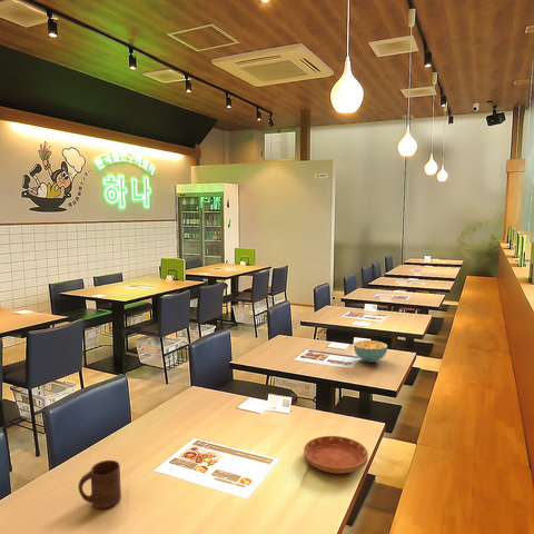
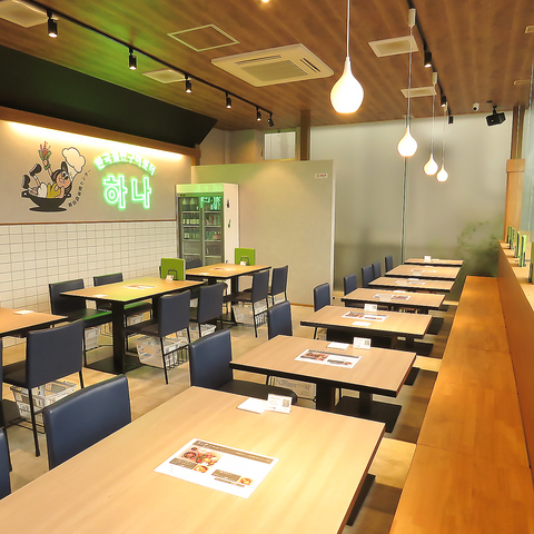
- cup (101, 485)
- cereal bowl (369, 353)
- saucer (335, 455)
